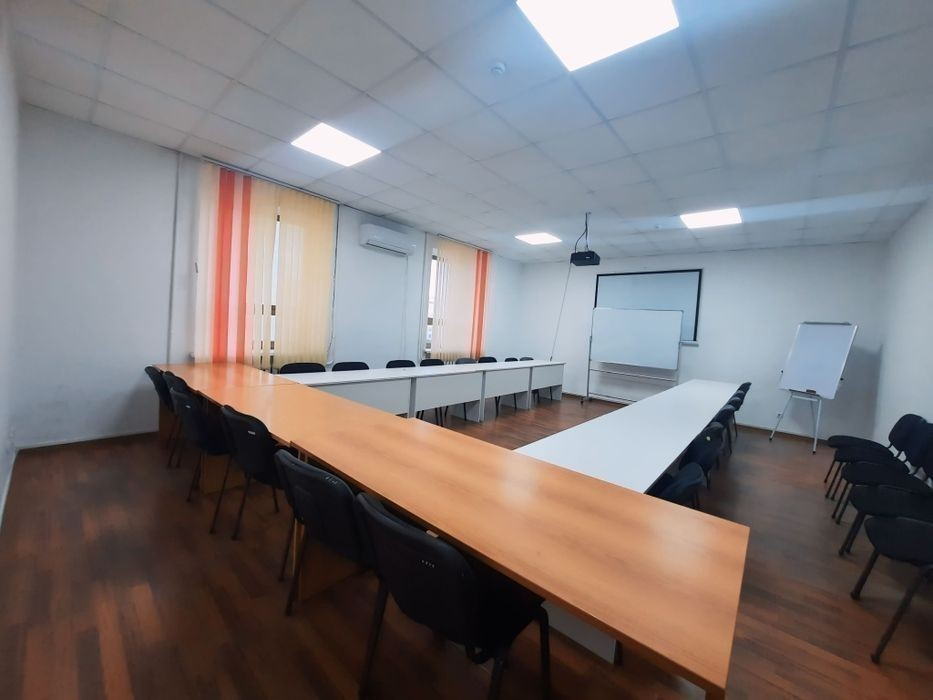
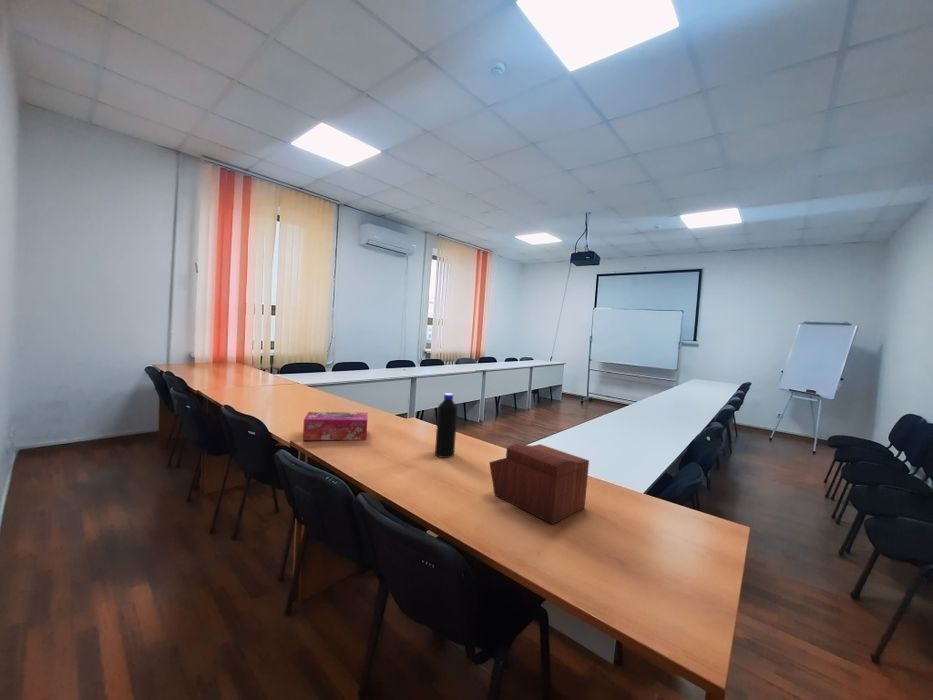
+ sewing box (537, 472)
+ tissue box (337, 425)
+ bottle (446, 424)
